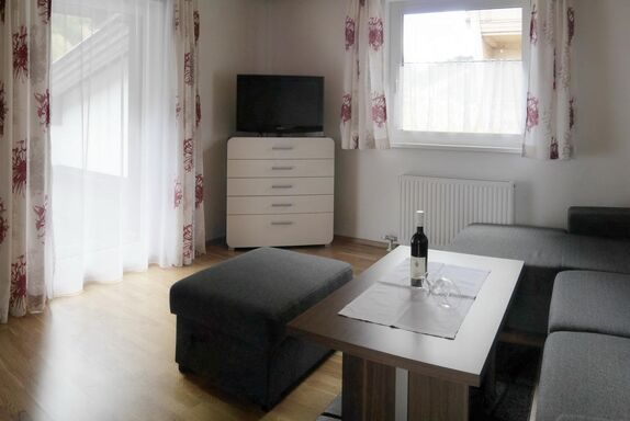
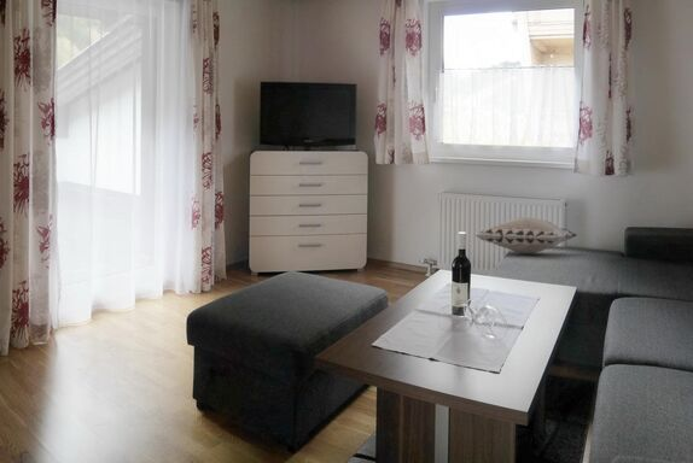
+ decorative pillow (526, 235)
